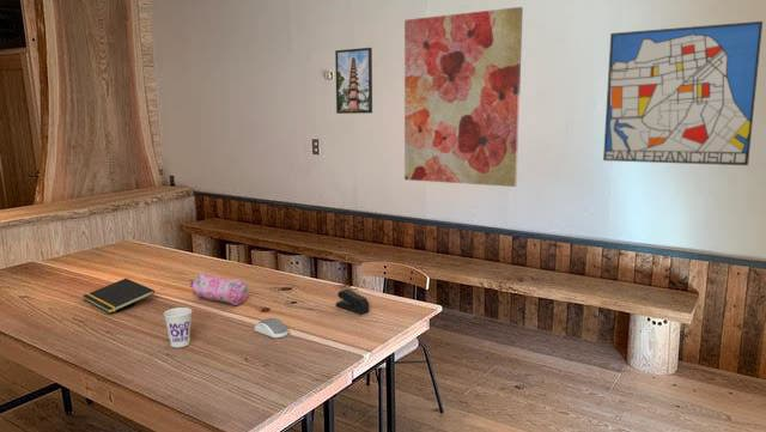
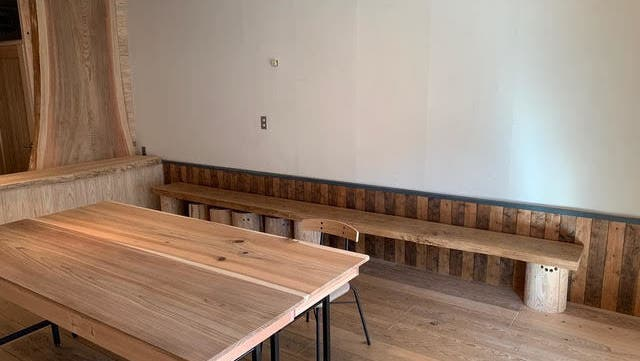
- wall art (676, 96)
- computer mouse (272, 325)
- stapler (352, 300)
- notepad (117, 294)
- cup (178, 328)
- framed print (353, 81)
- pencil case (218, 287)
- wall art (458, 101)
